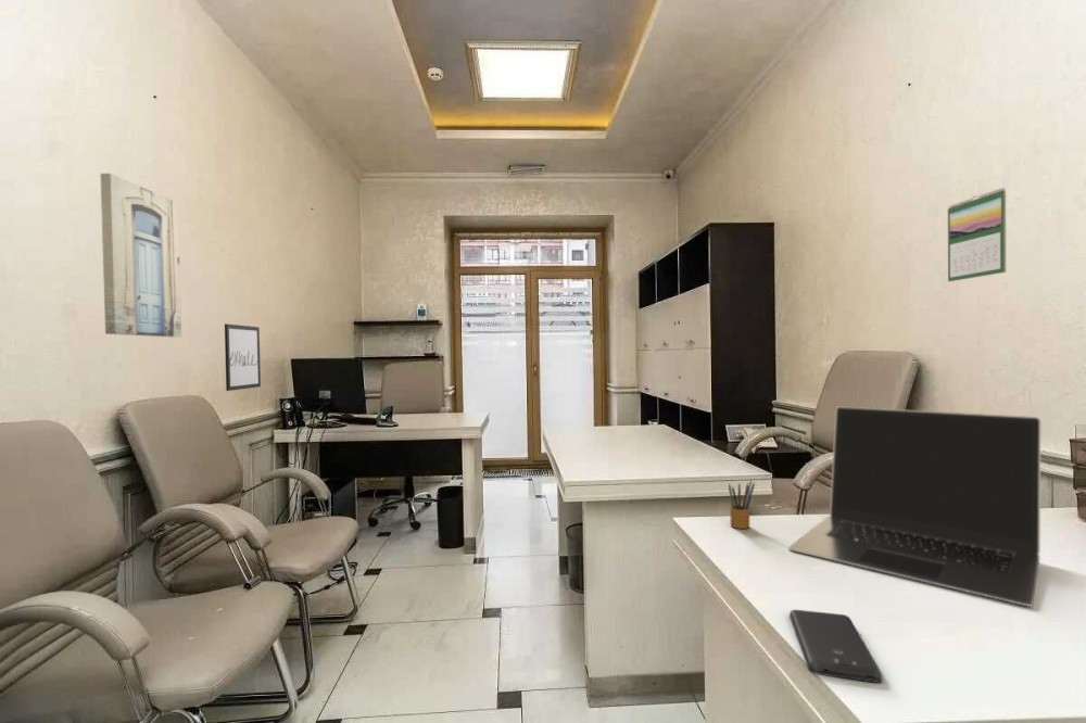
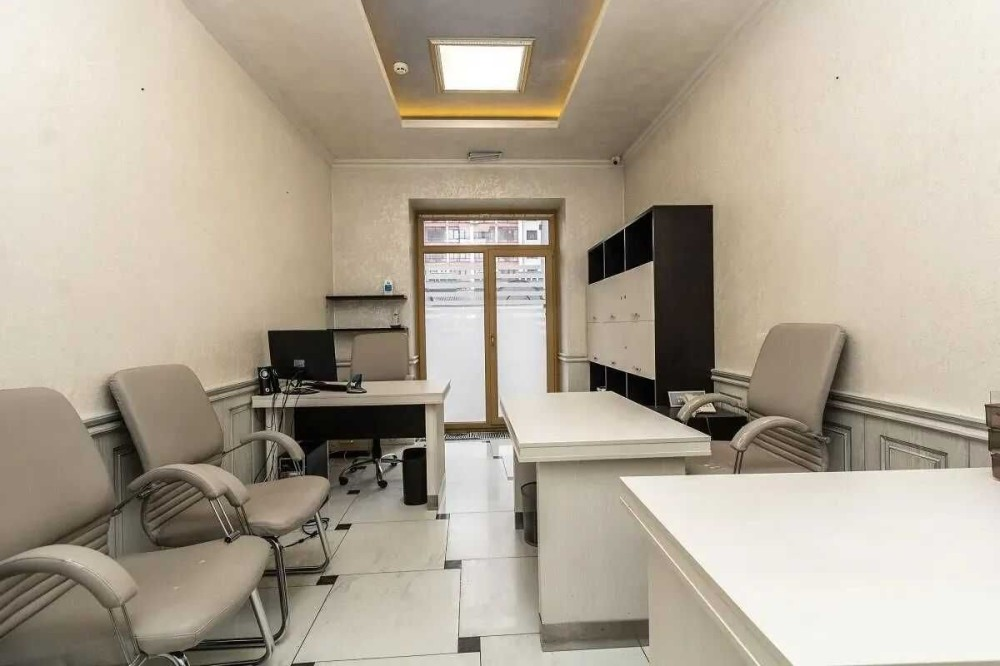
- wall art (144, 262)
- pencil box (740, 503)
- smartphone (831, 639)
- wall art (243, 357)
- laptop (912, 484)
- calendar (974, 236)
